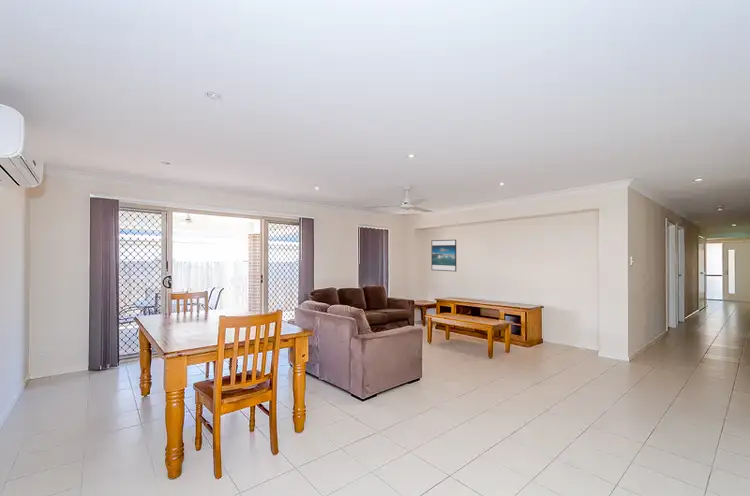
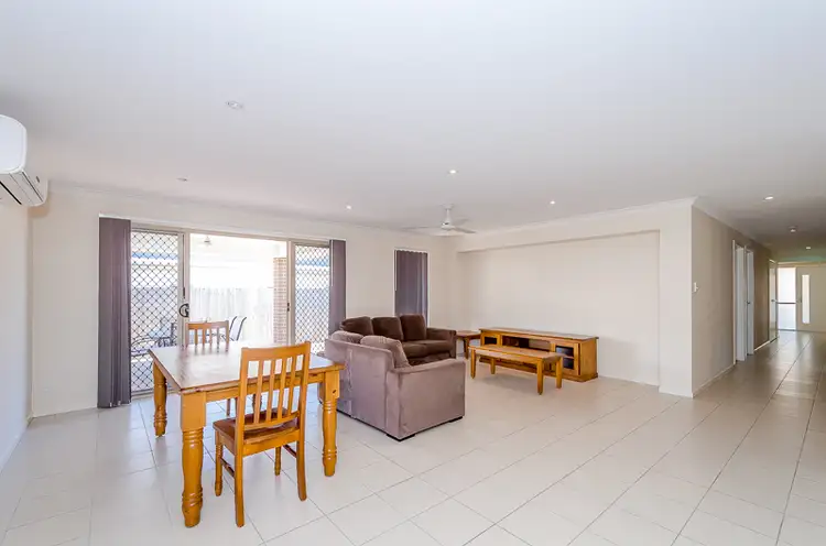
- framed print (443, 255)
